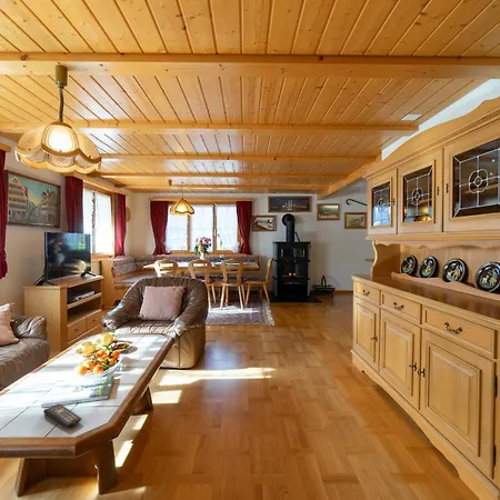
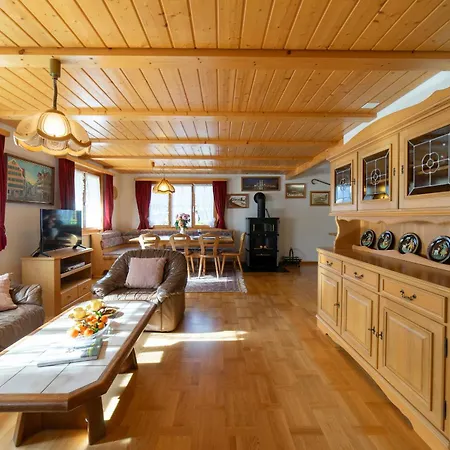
- remote control (61, 414)
